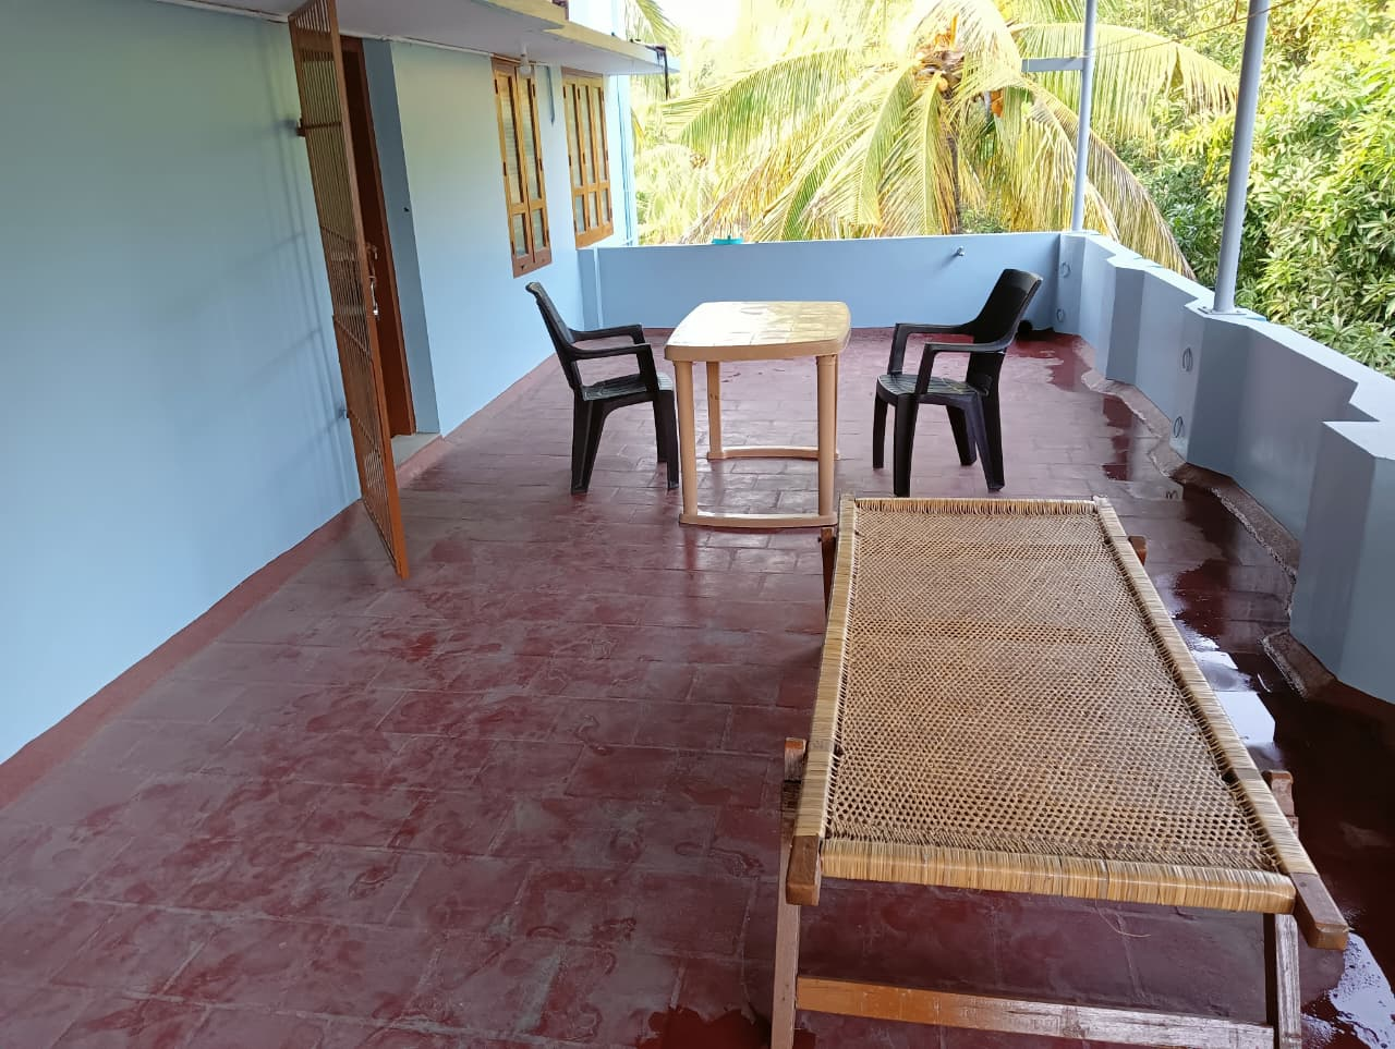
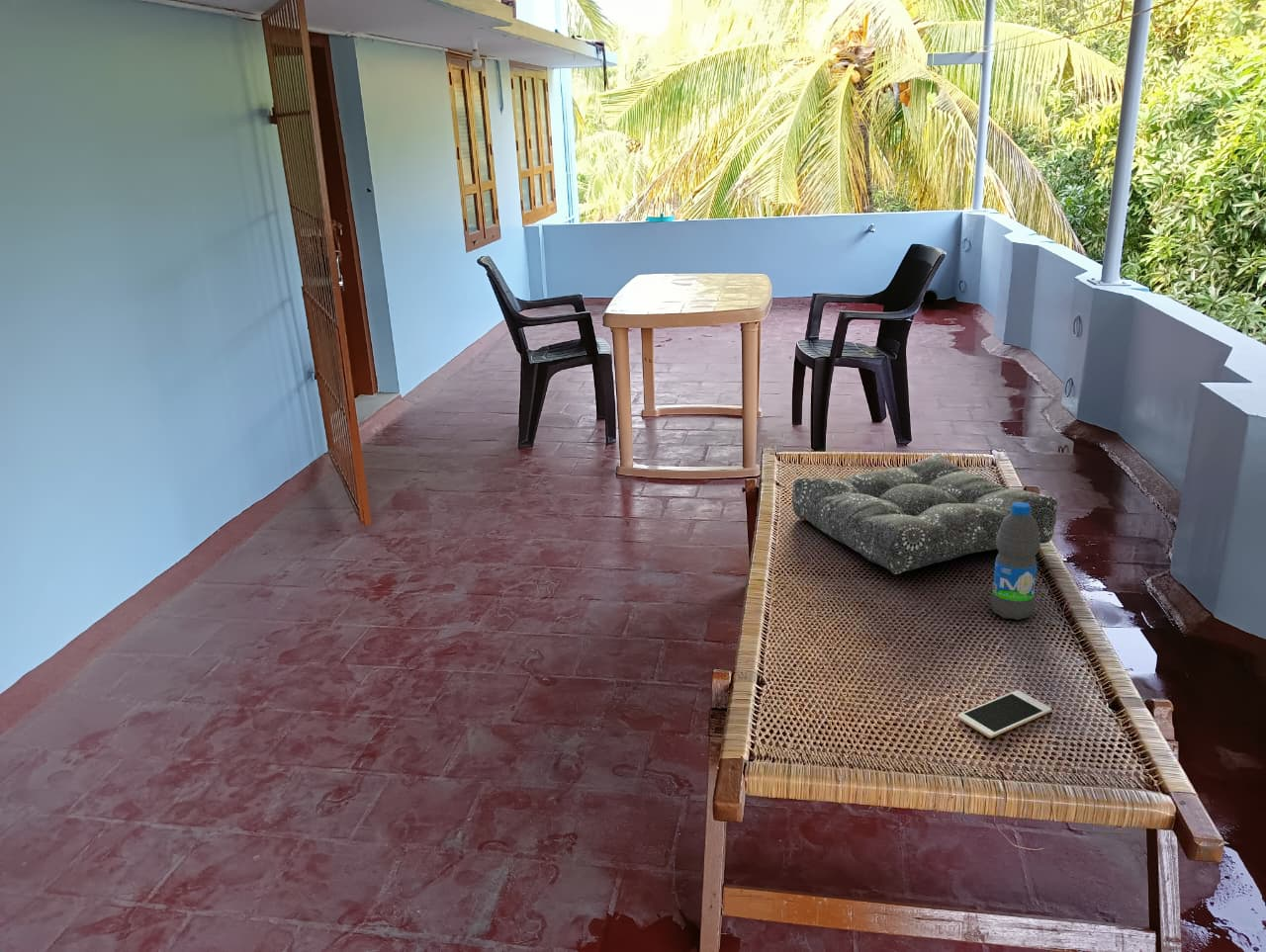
+ water bottle (1016, 560)
+ seat cushion (918, 509)
+ cell phone (1004, 713)
